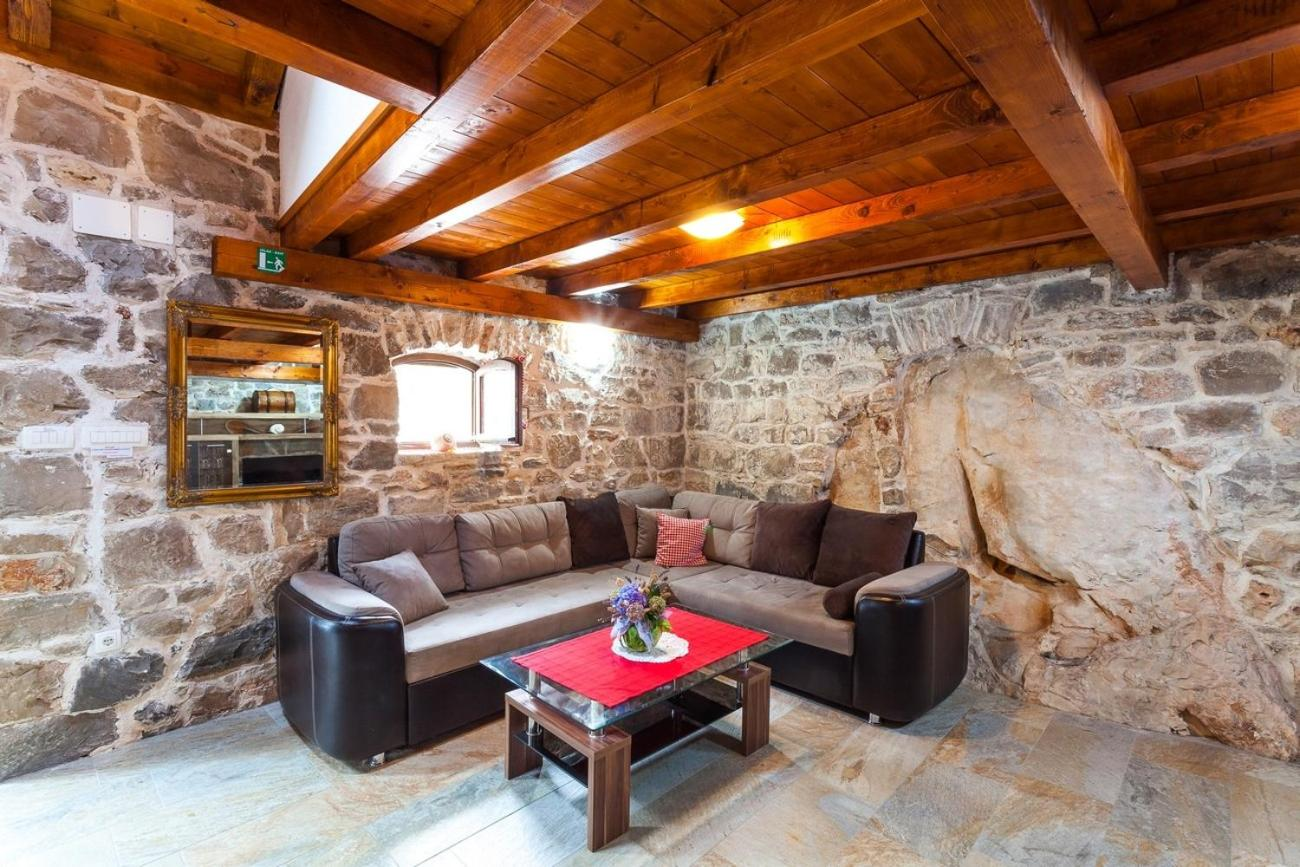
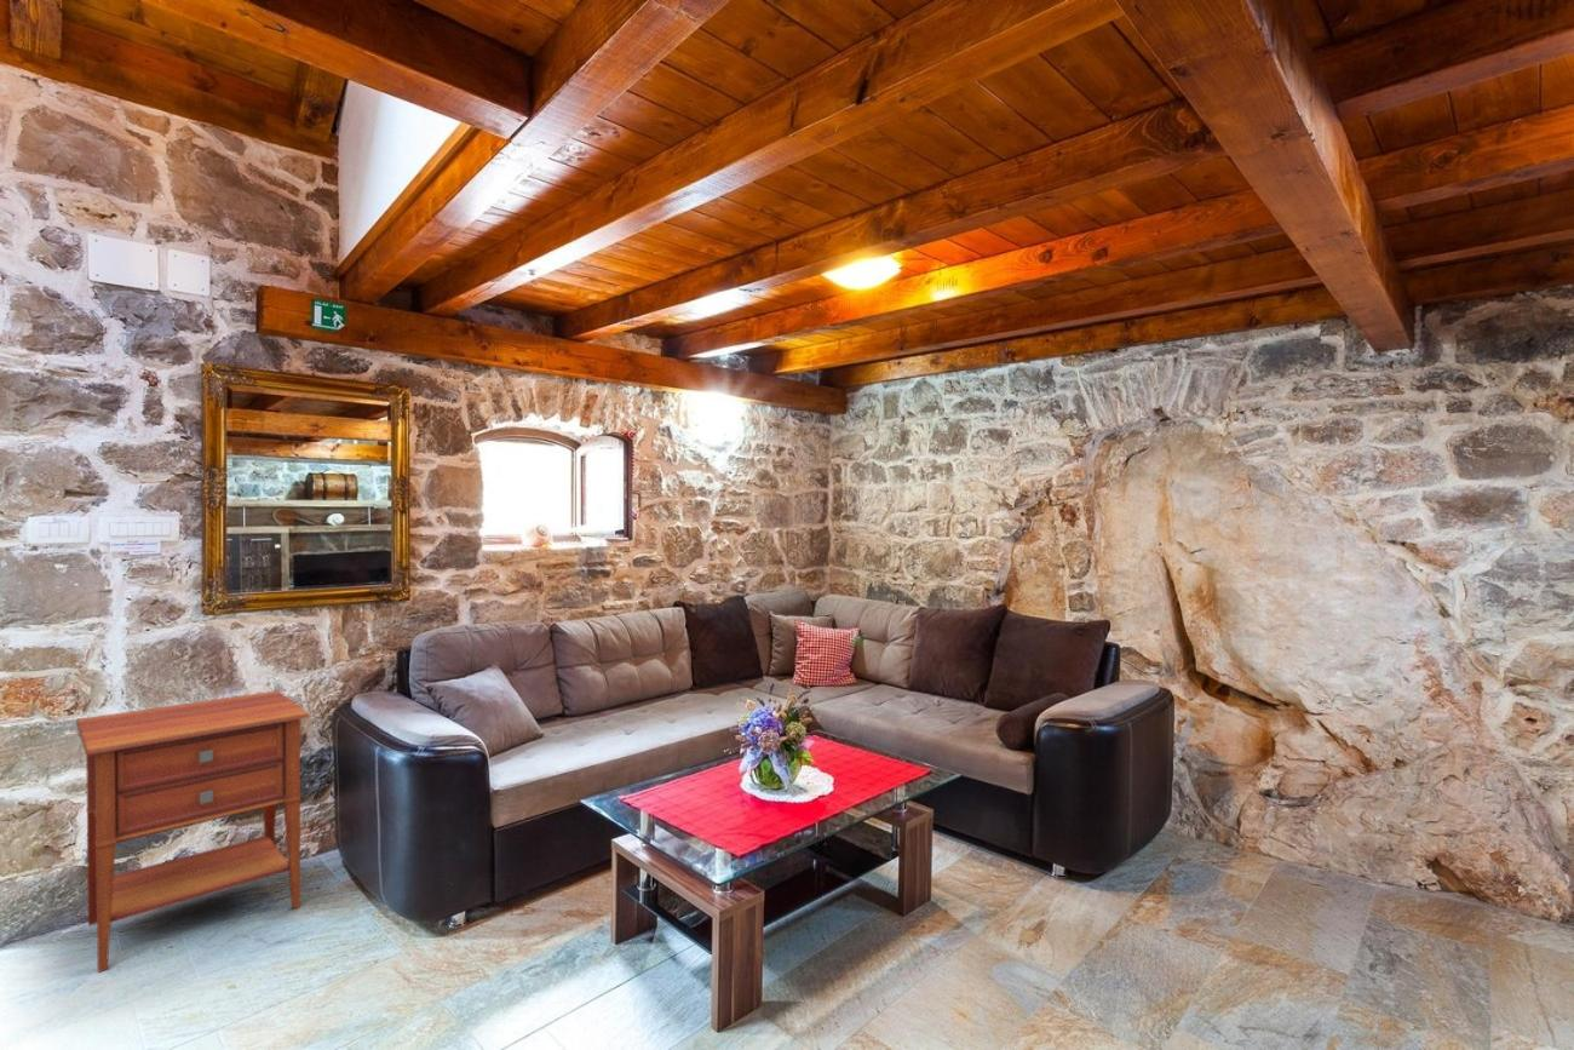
+ nightstand (196, 815)
